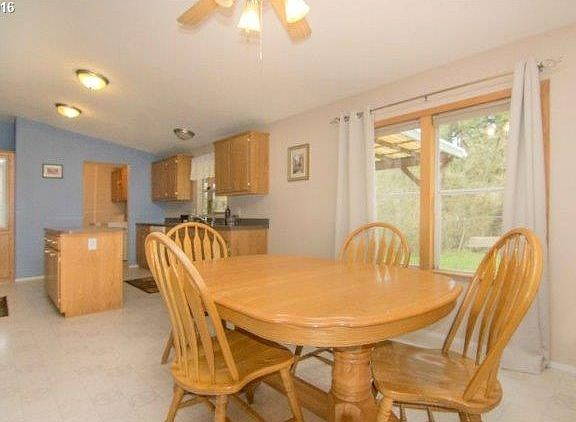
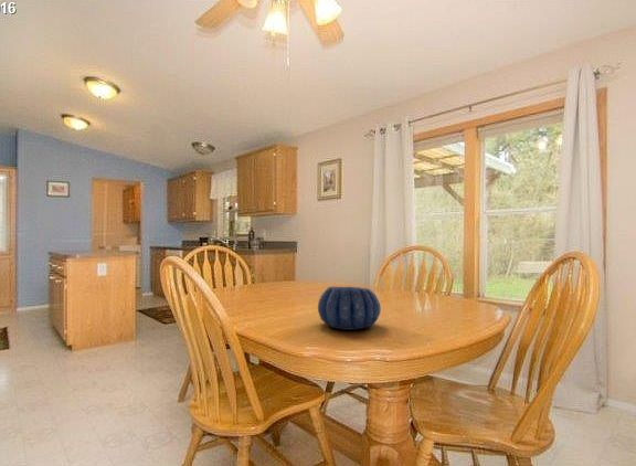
+ decorative bowl (348, 306)
